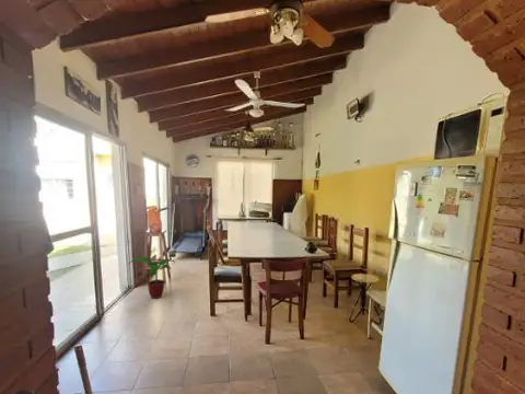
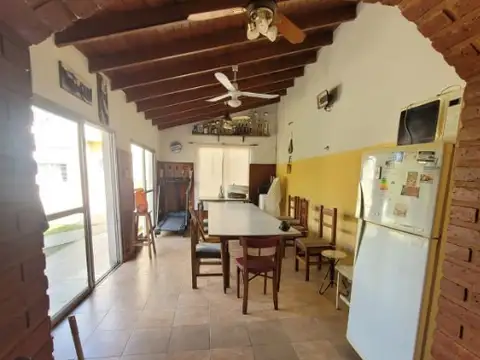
- potted plant (149, 281)
